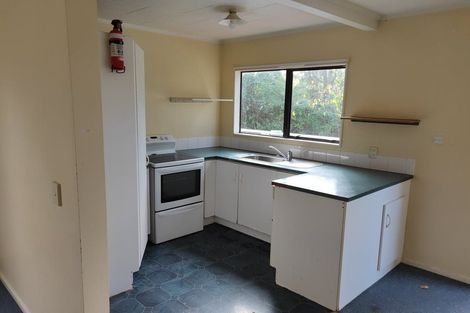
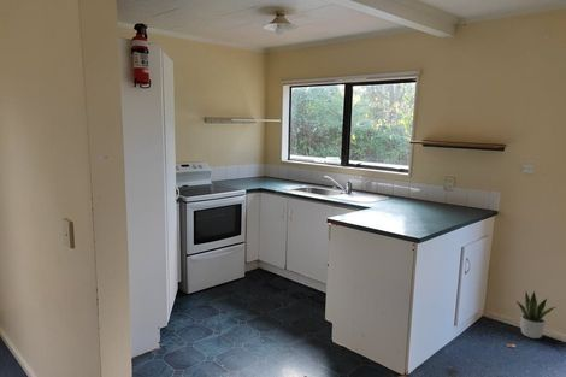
+ potted plant (535, 312)
